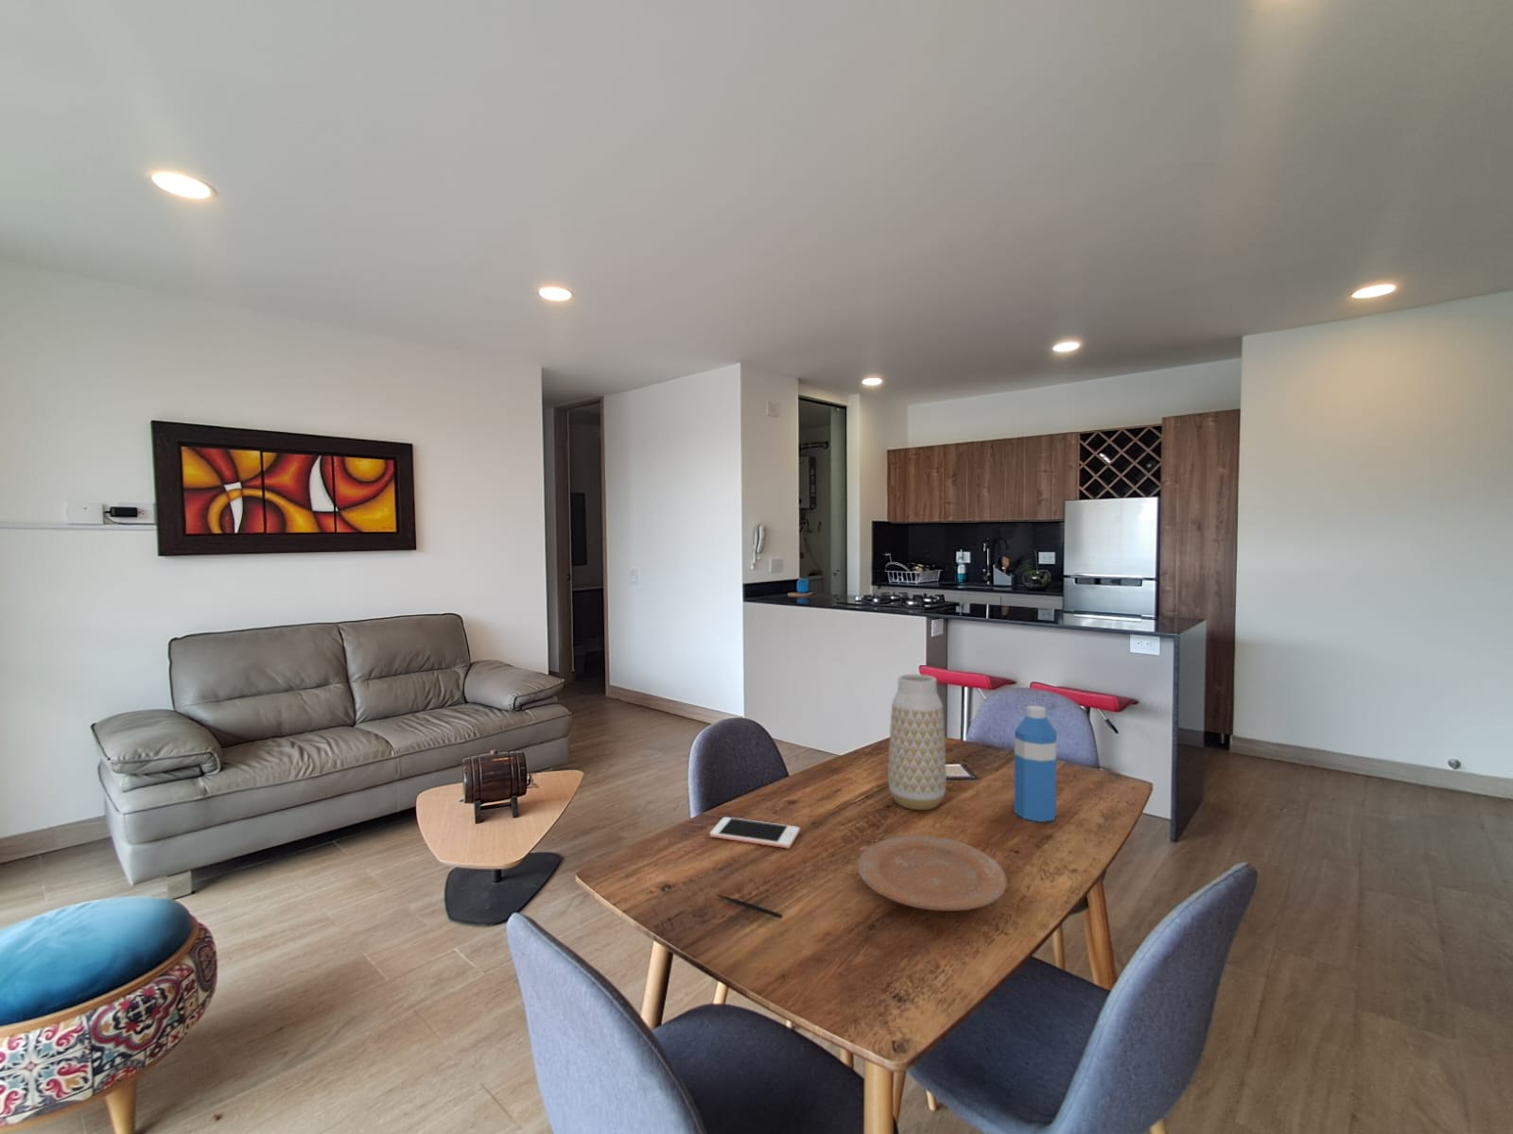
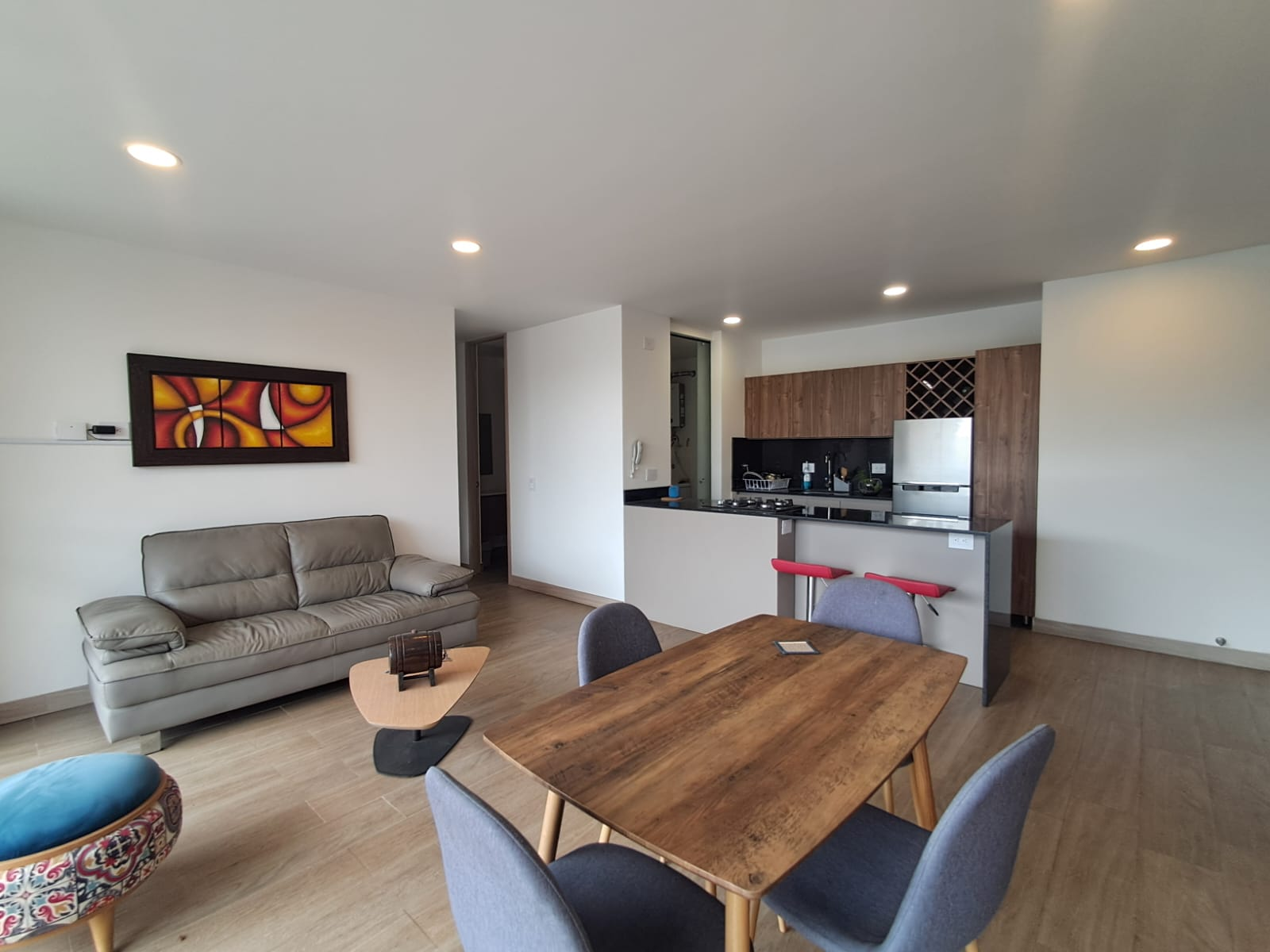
- plate (929, 878)
- pen (748, 904)
- vase (916, 740)
- water bottle (1035, 761)
- cell phone (754, 831)
